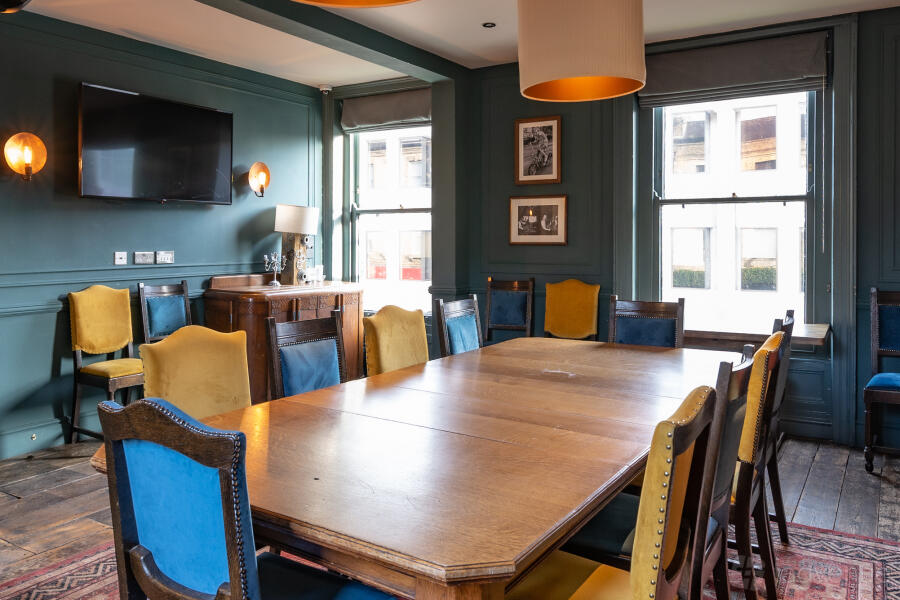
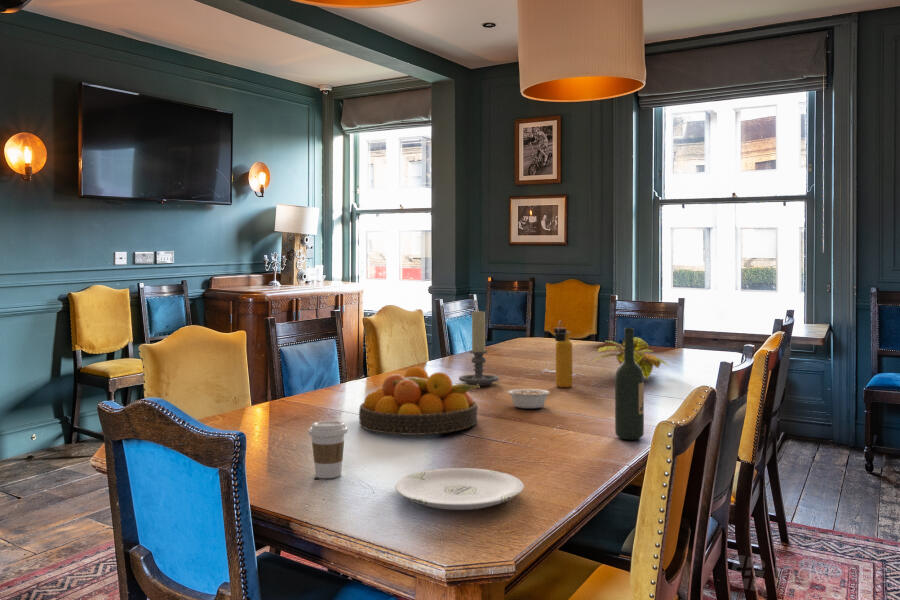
+ legume (530, 397)
+ fruit bowl (418, 396)
+ plant (634, 357)
+ wine bottle (629, 382)
+ plate (459, 489)
+ water bottle (562, 353)
+ candle holder (479, 346)
+ coffee cup (328, 448)
